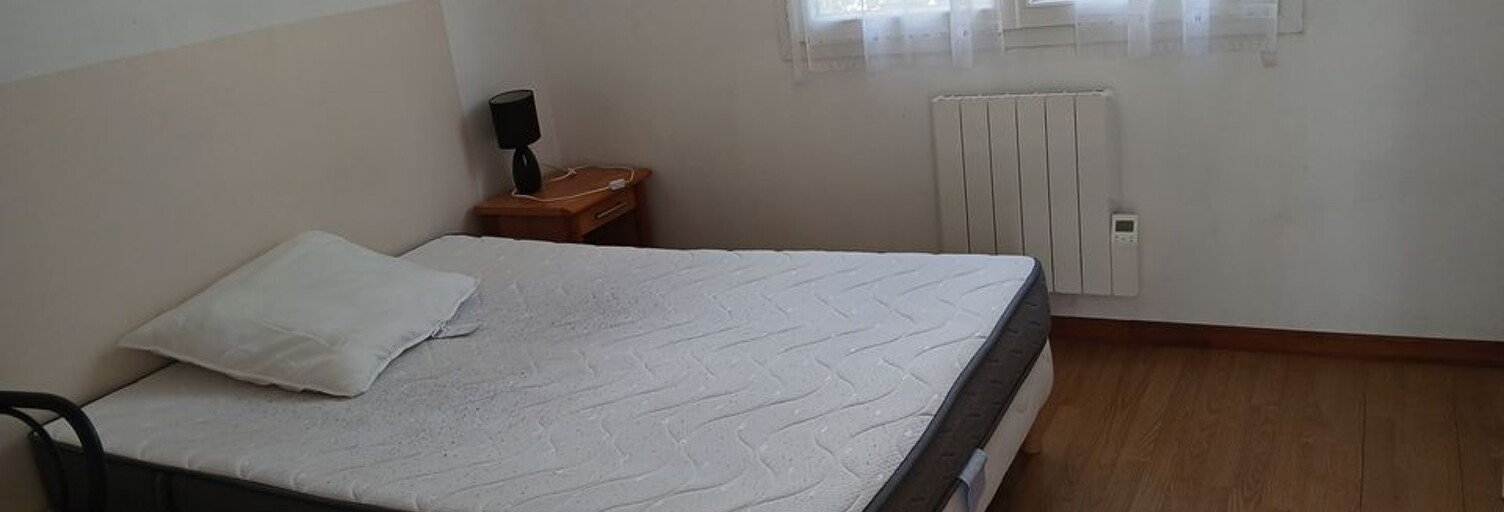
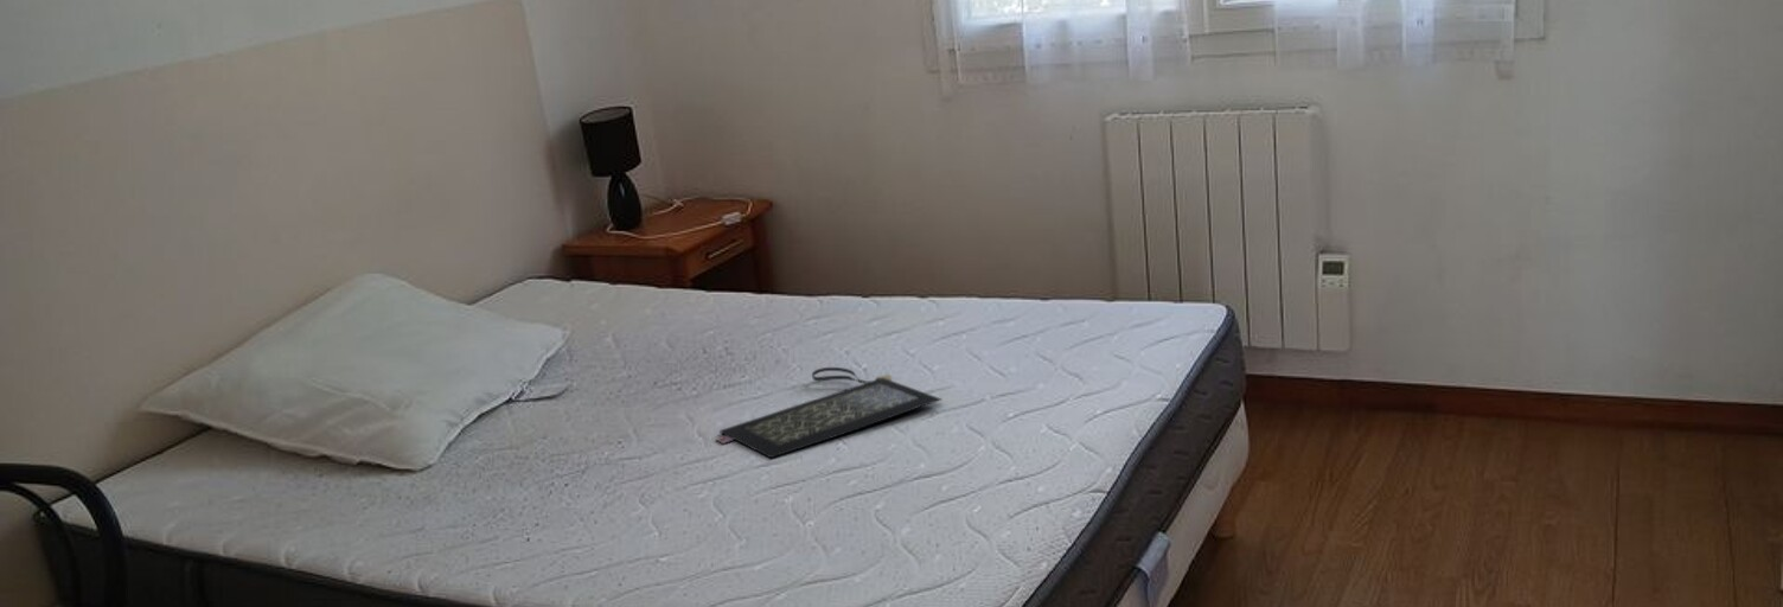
+ clutch bag (836, 410)
